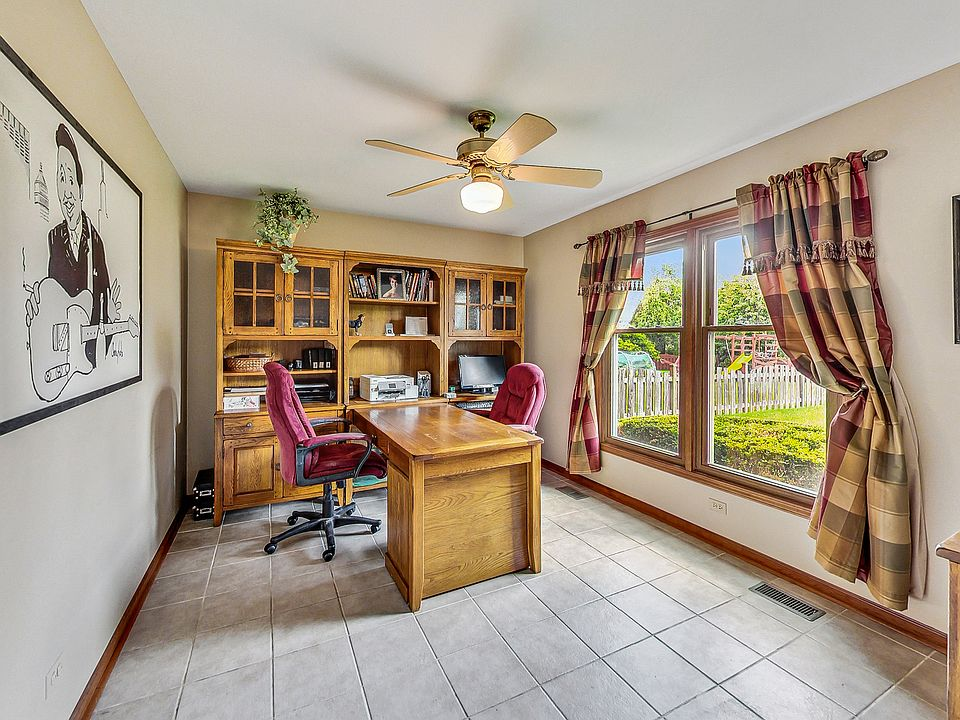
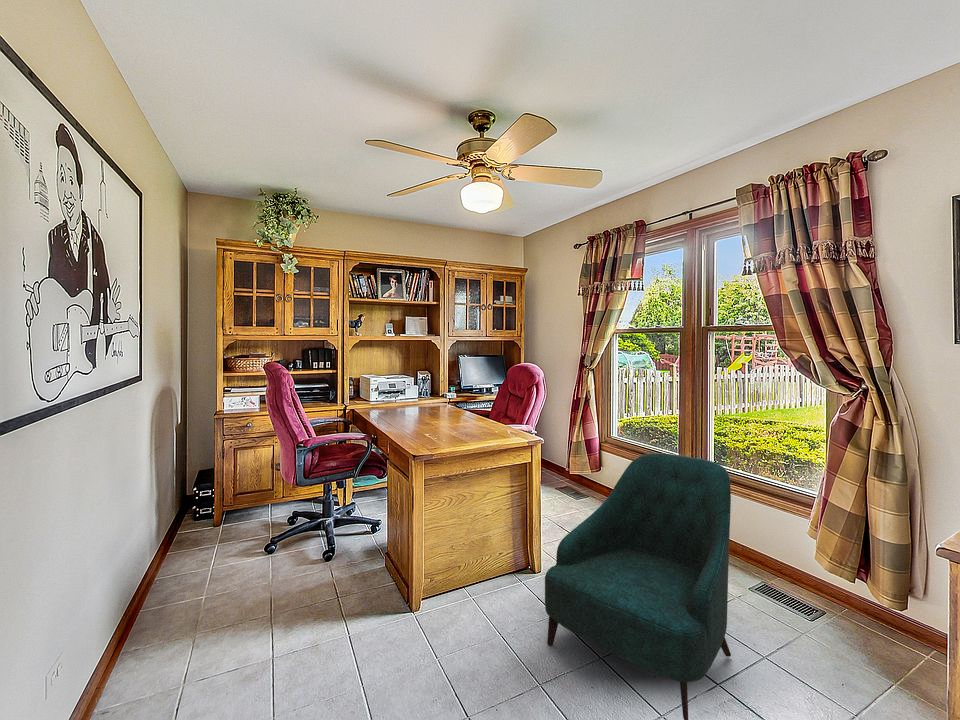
+ armchair (643, 558)
